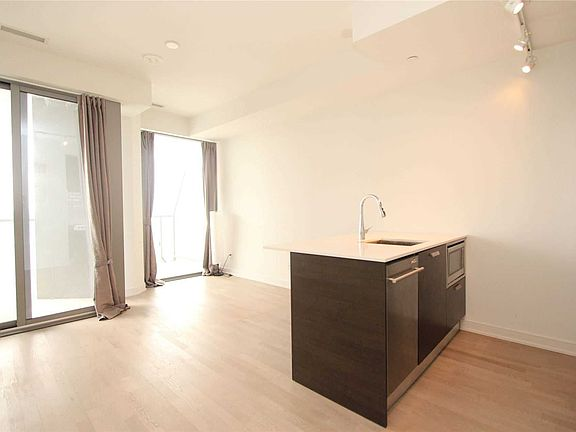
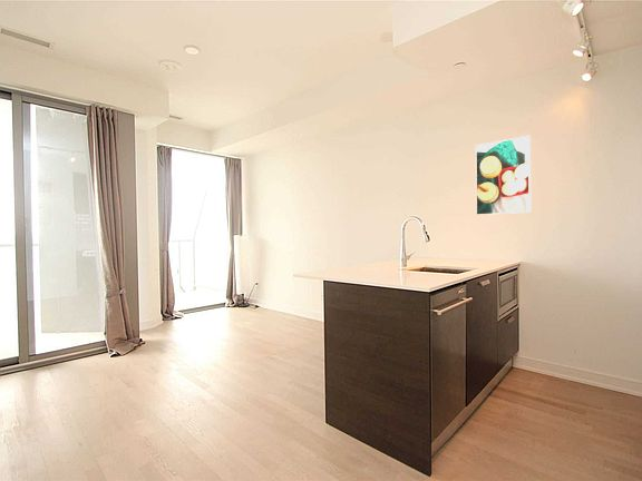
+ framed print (502, 177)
